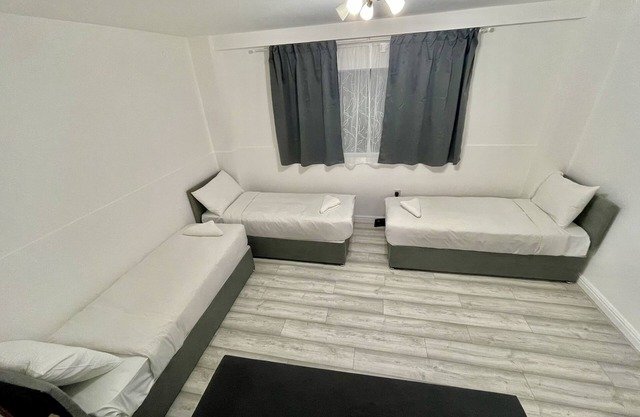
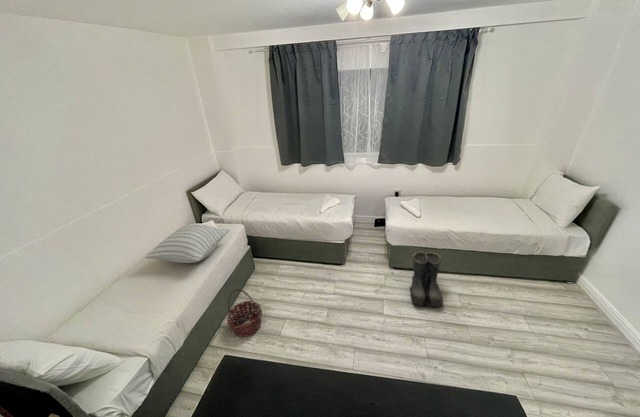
+ pillow (190, 243)
+ boots (426, 278)
+ basket (243, 307)
